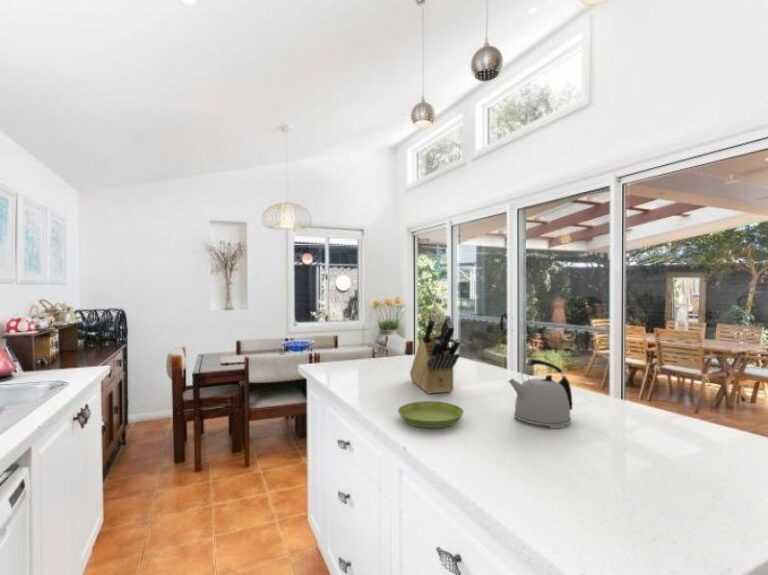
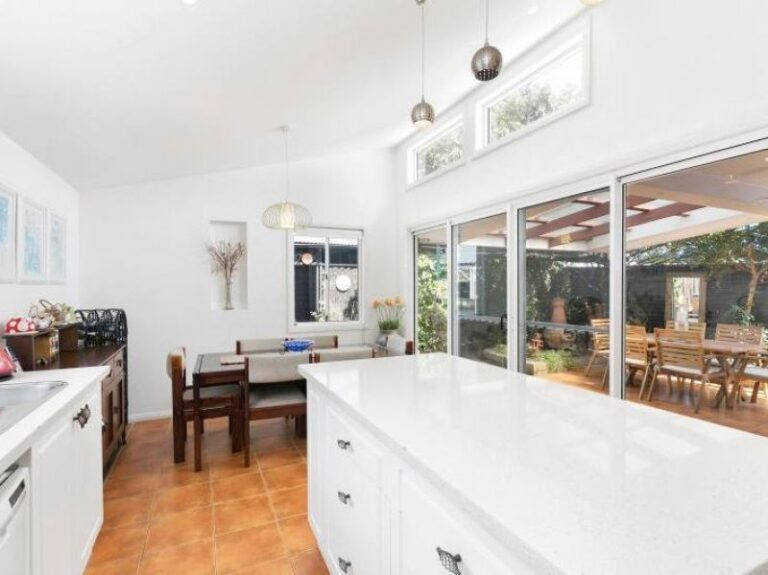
- saucer (430, 415)
- kettle (540, 389)
- knife block (433, 351)
